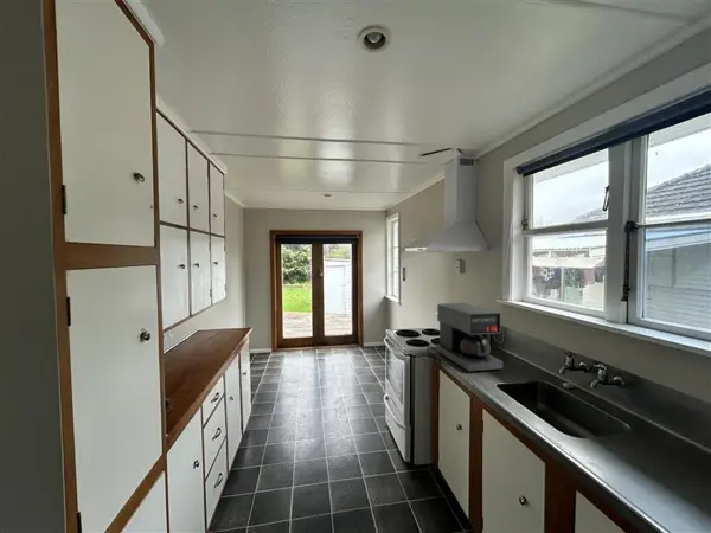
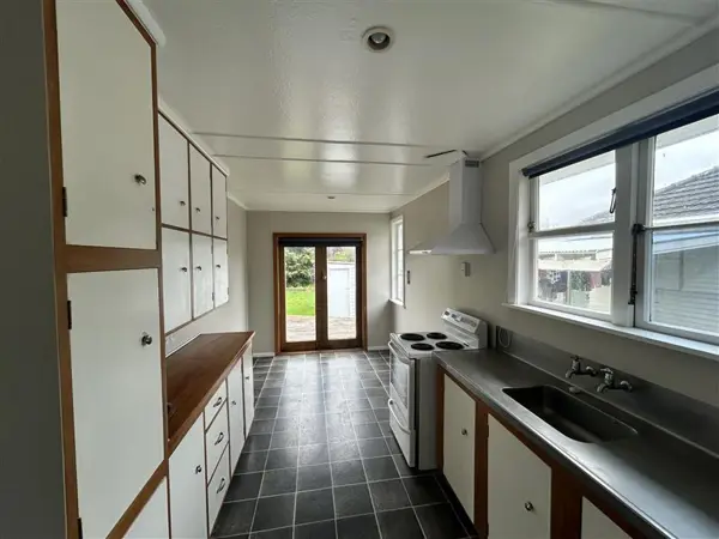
- coffee maker (466, 334)
